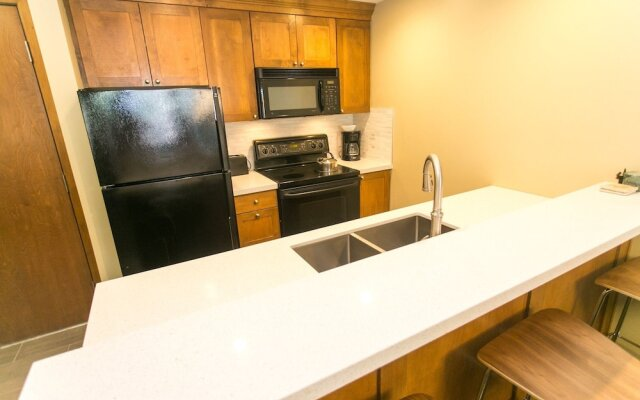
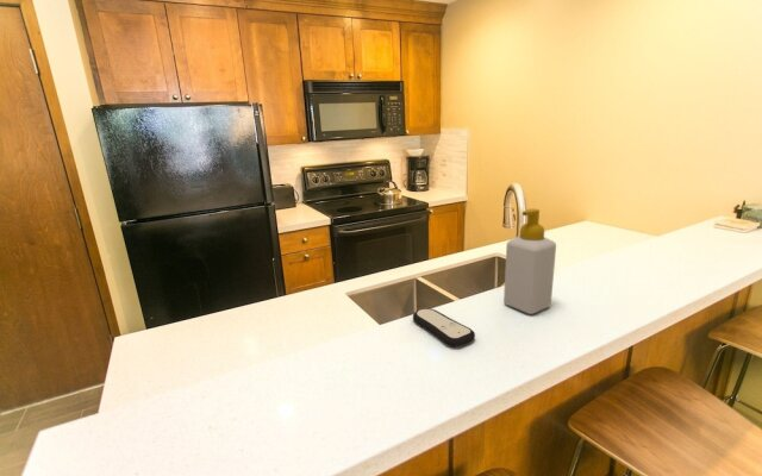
+ remote control (441, 325)
+ soap bottle (530, 258)
